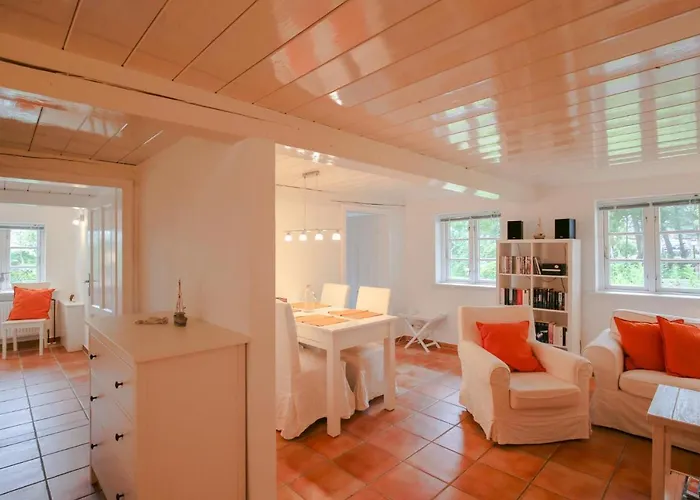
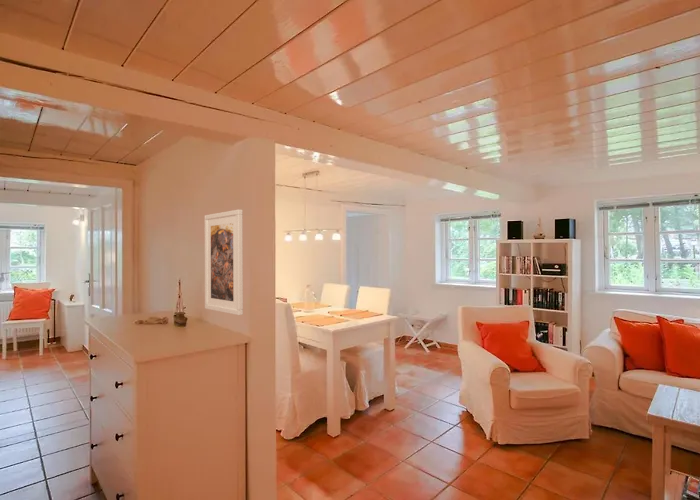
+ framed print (222, 262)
